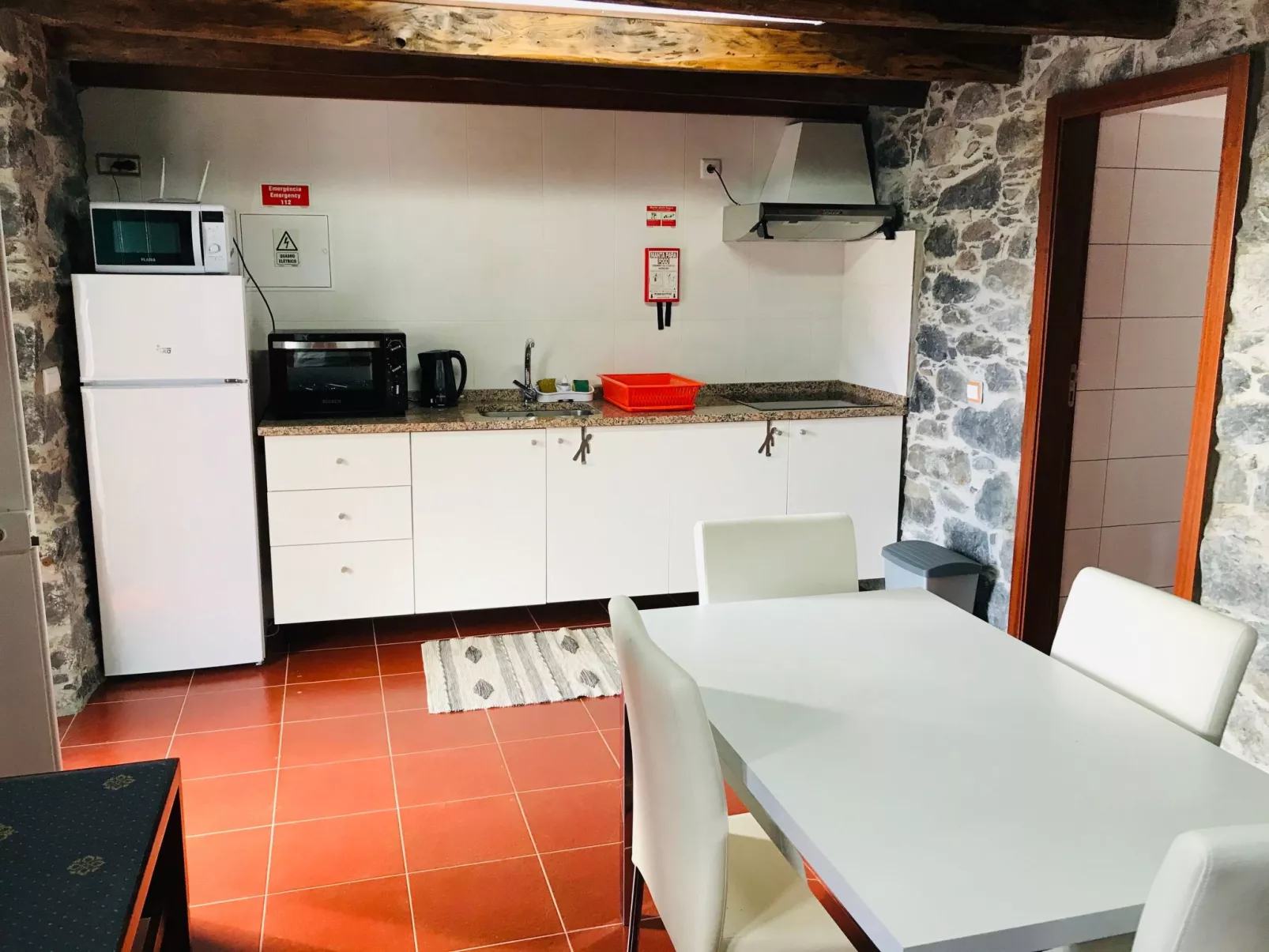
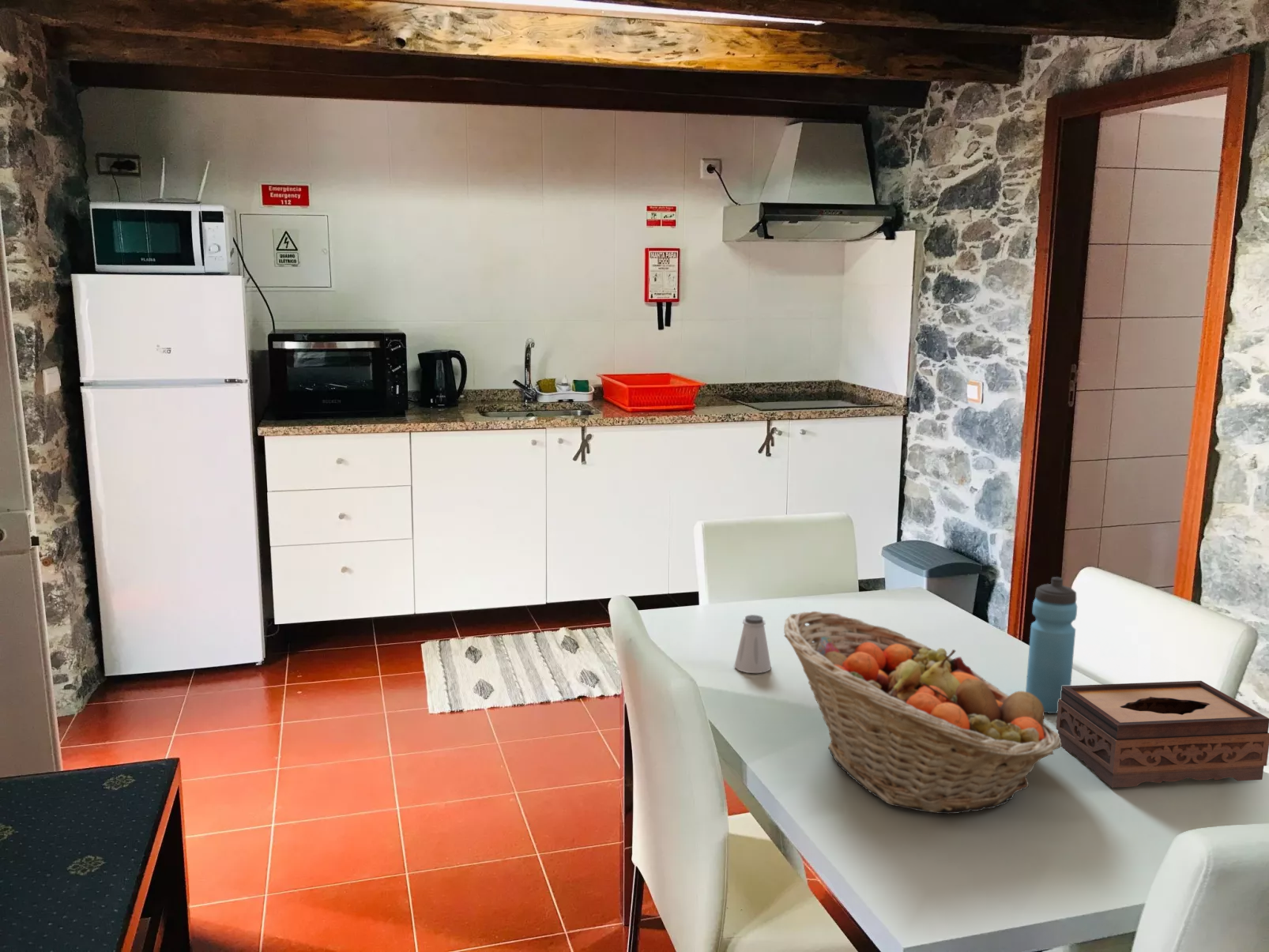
+ saltshaker (753, 642)
+ fruit basket (912, 699)
+ tissue box (1158, 731)
+ water bottle (1052, 642)
